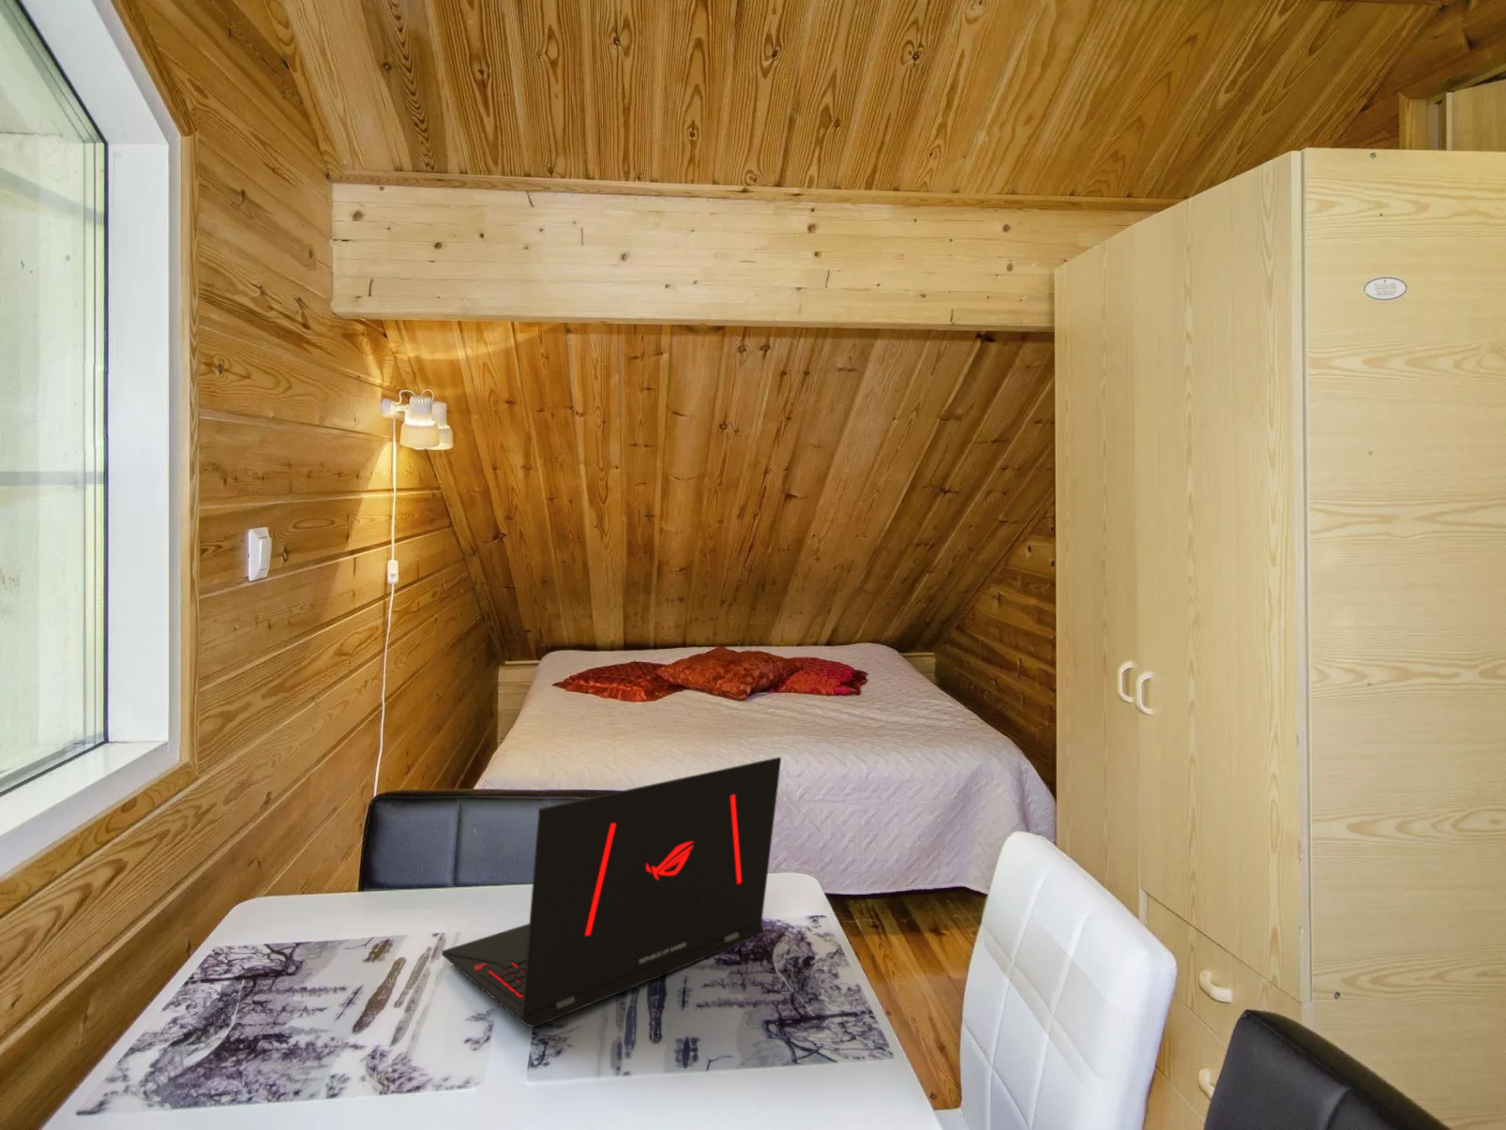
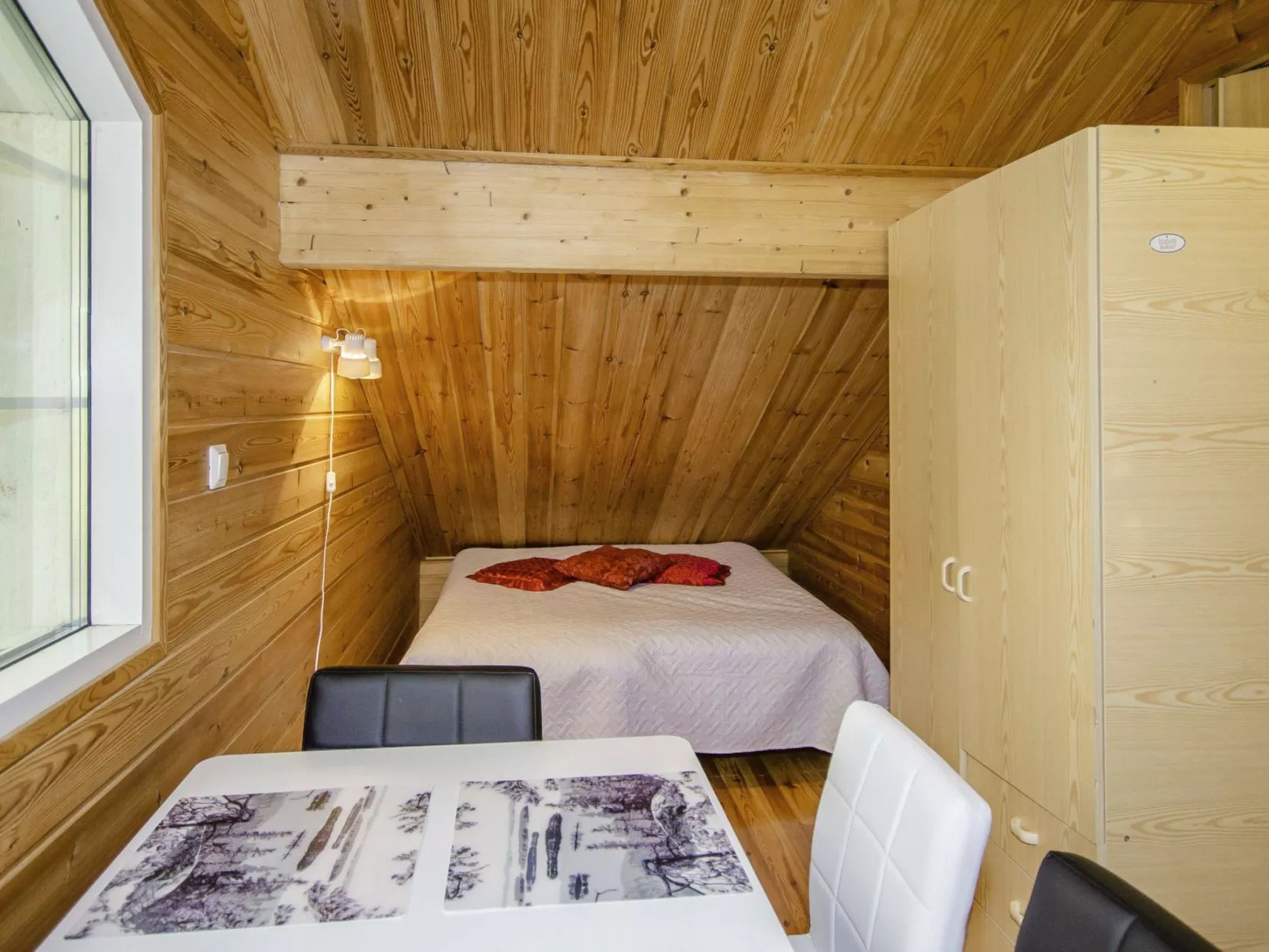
- laptop (615, 856)
